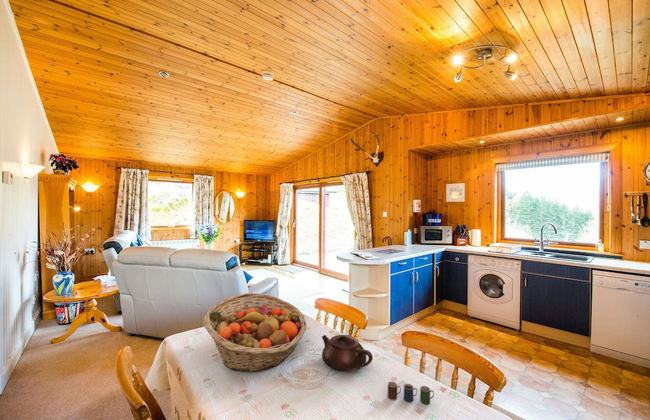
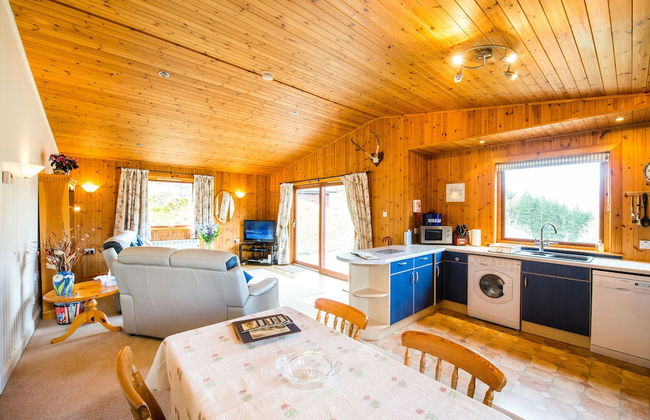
- fruit basket (258, 327)
- teapot (344, 350)
- cup (410, 388)
